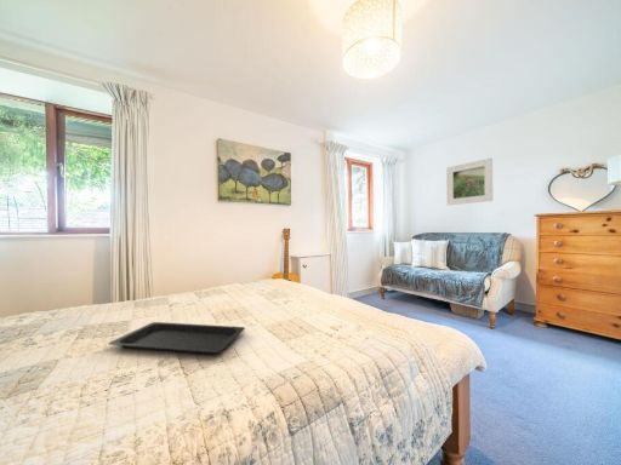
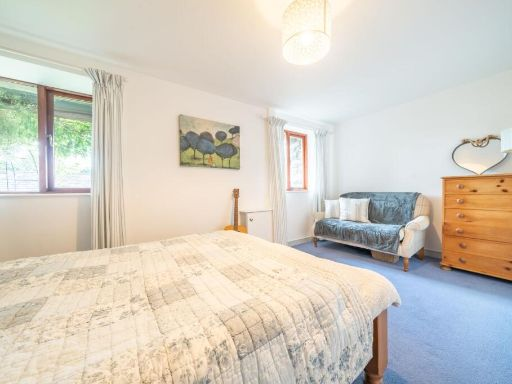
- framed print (468, 183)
- serving tray (181, 338)
